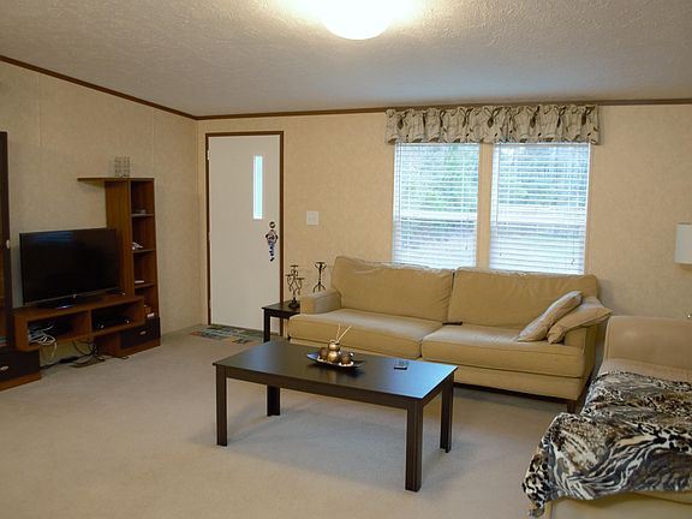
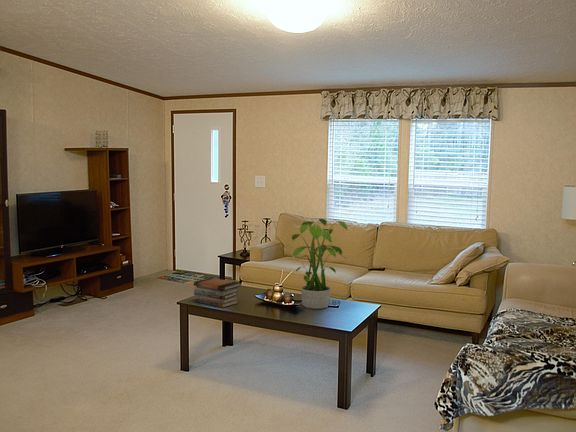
+ potted plant (318, 263)
+ book stack (216, 292)
